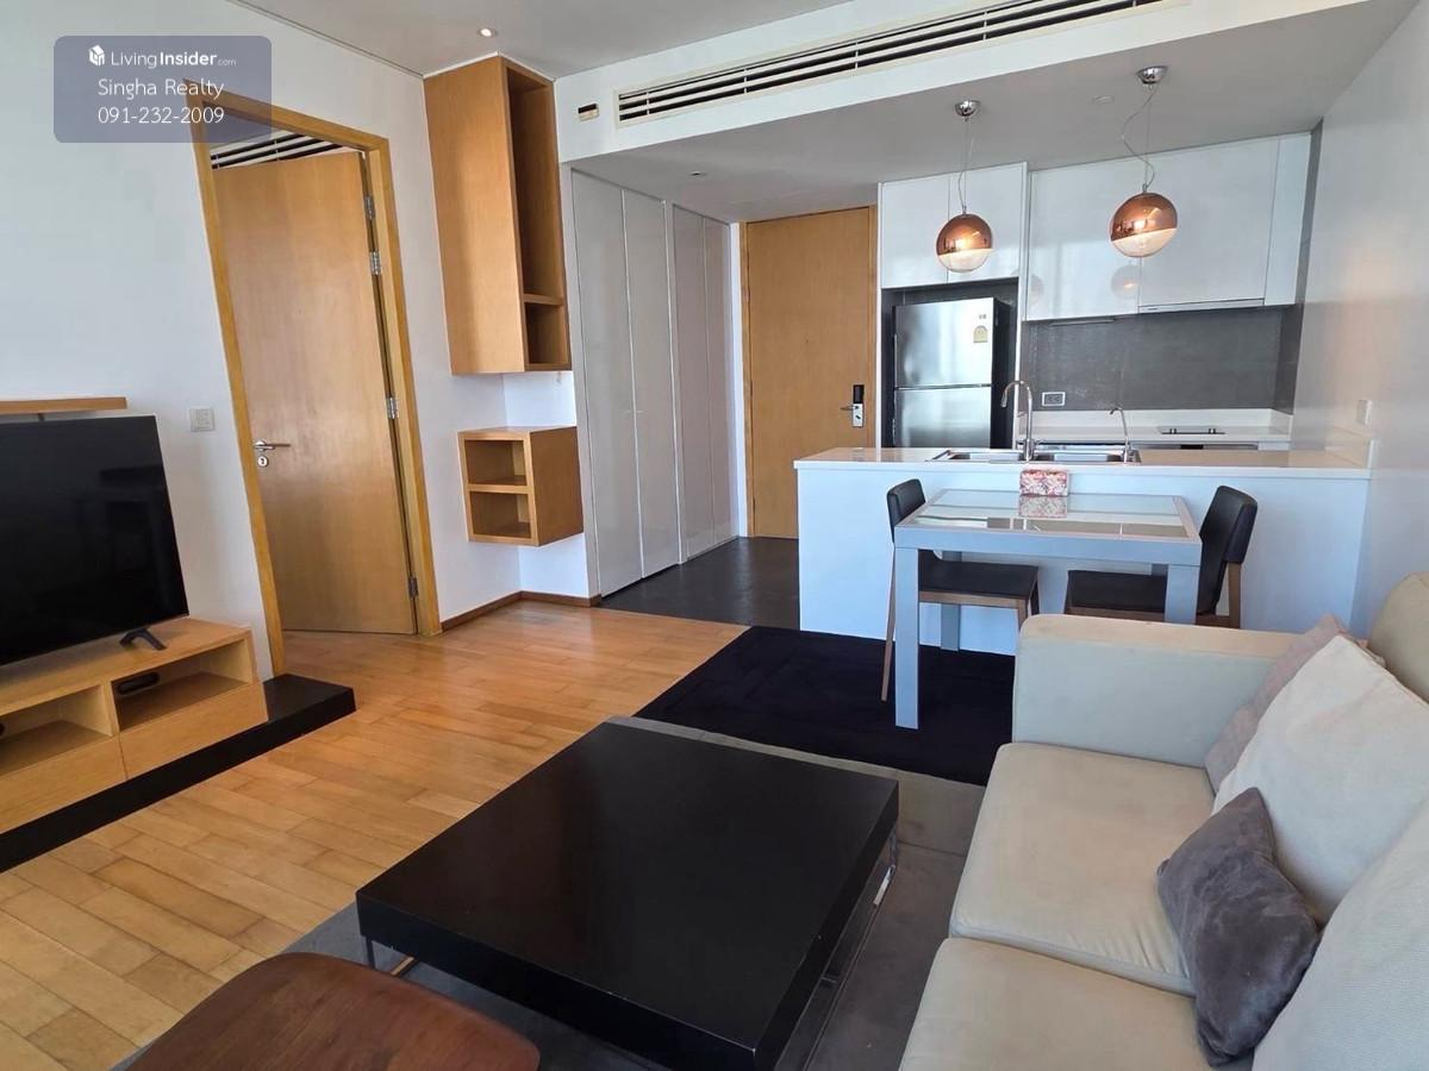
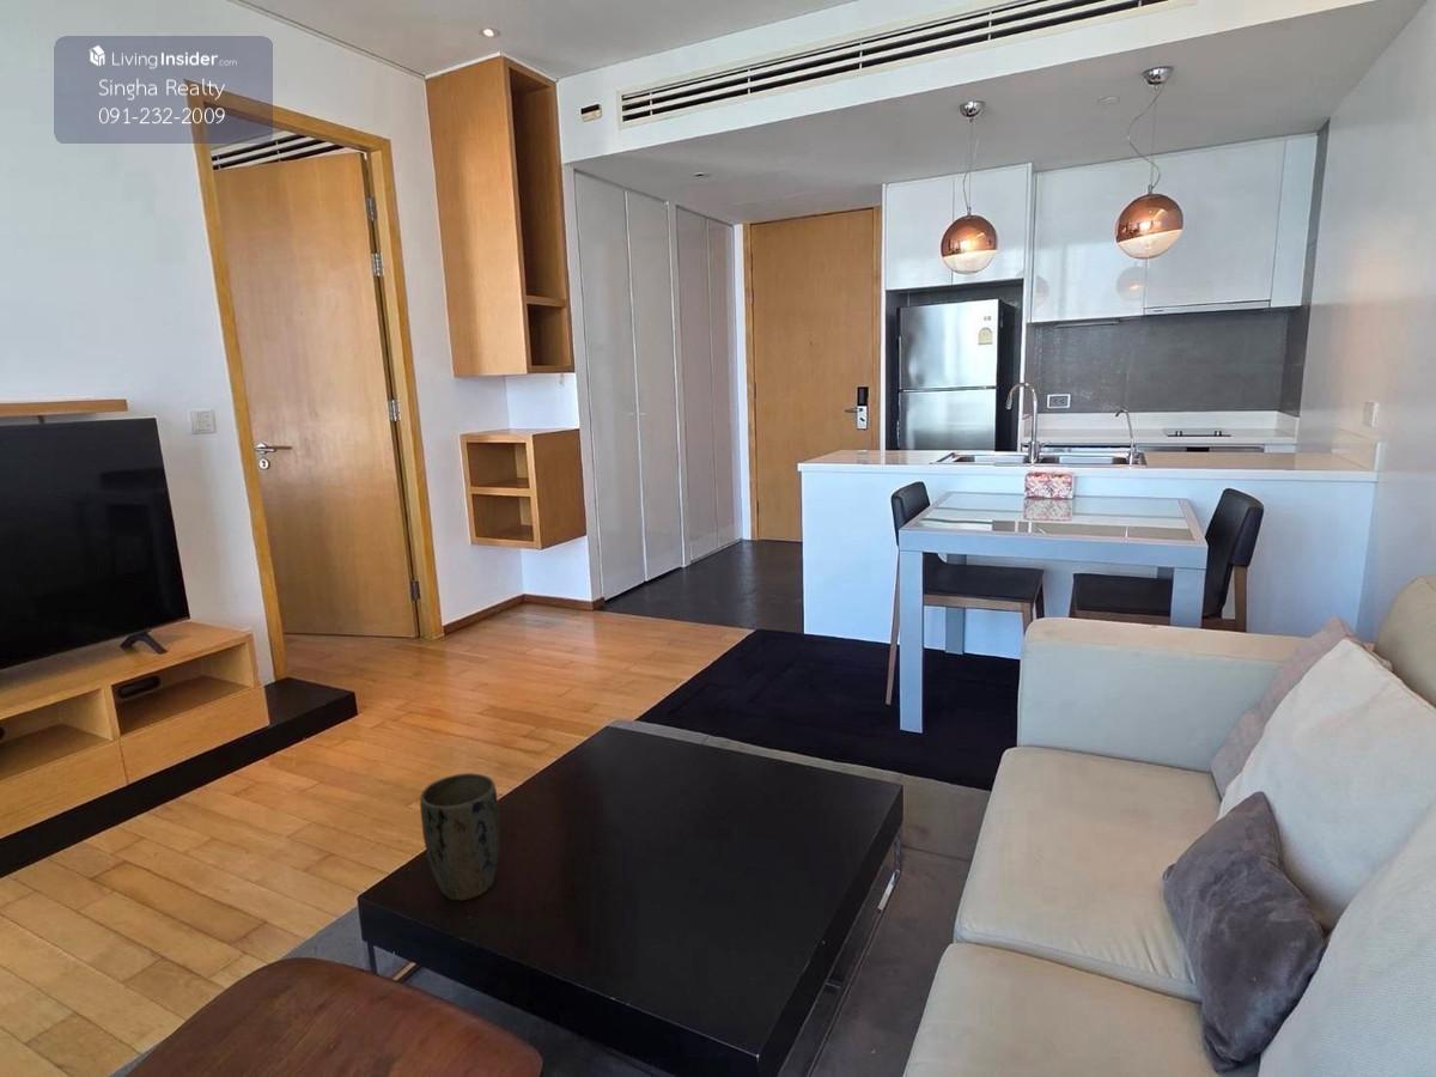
+ plant pot (462, 838)
